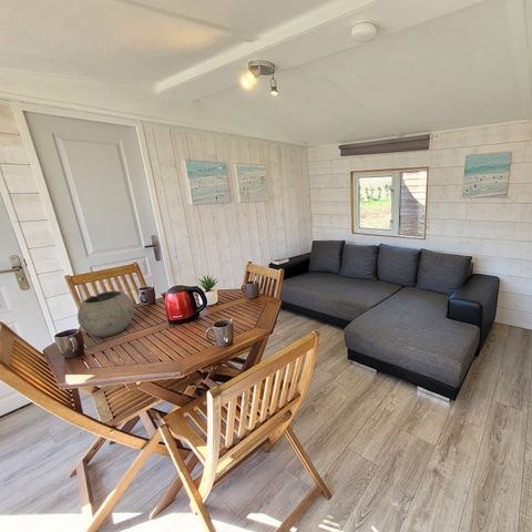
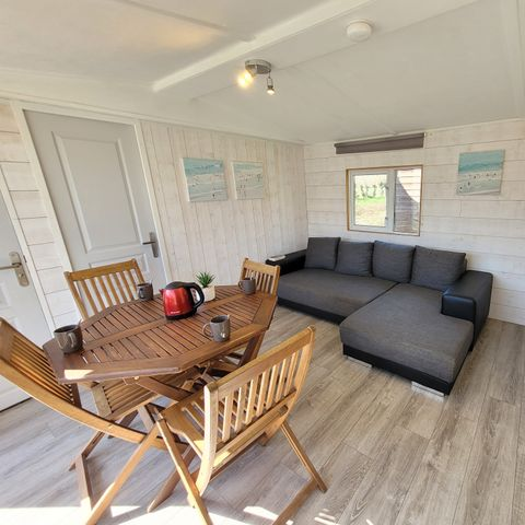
- bowl (108, 314)
